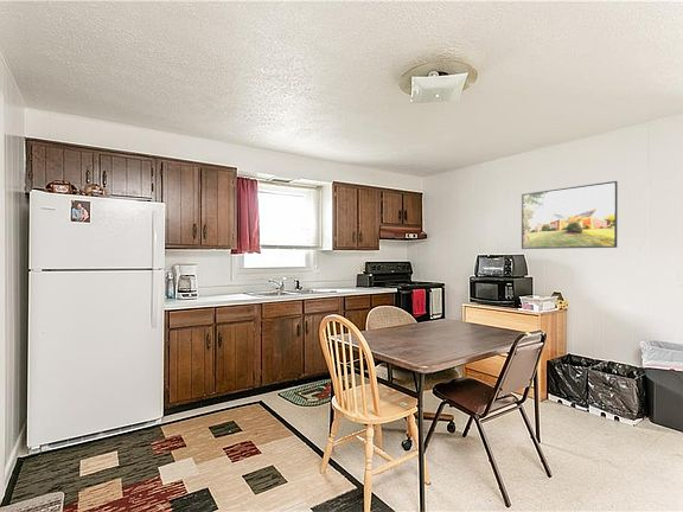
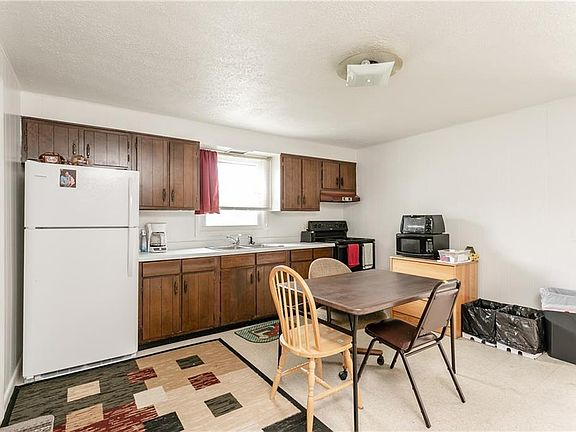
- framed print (564, 218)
